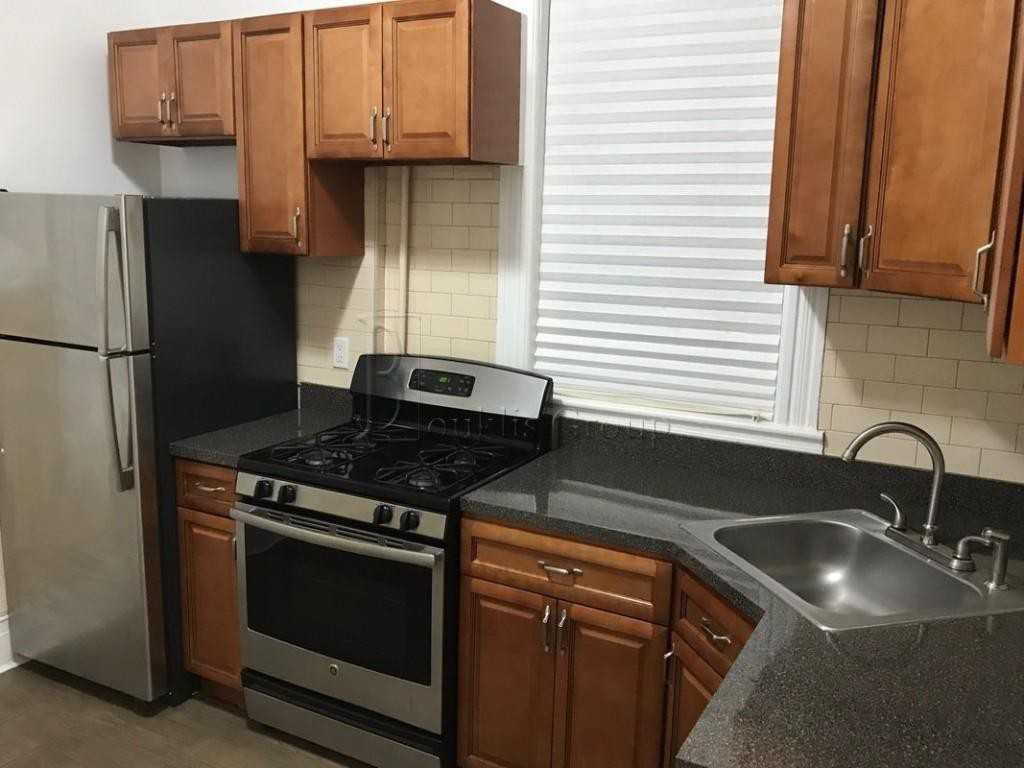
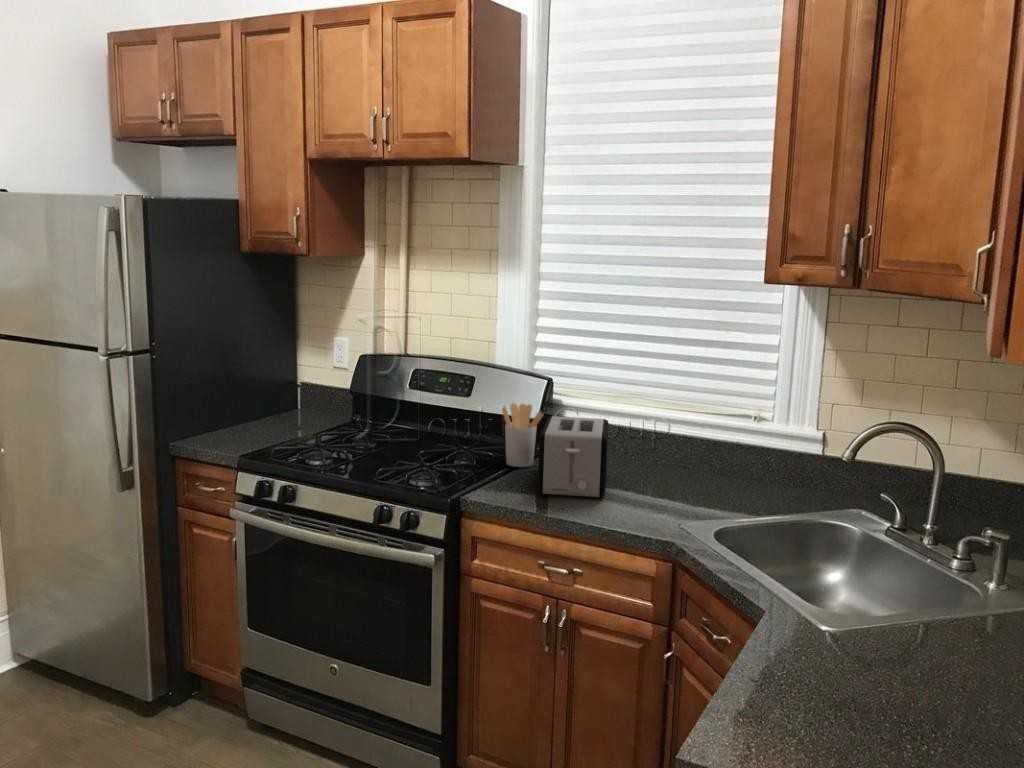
+ toaster (574, 454)
+ utensil holder (520, 433)
